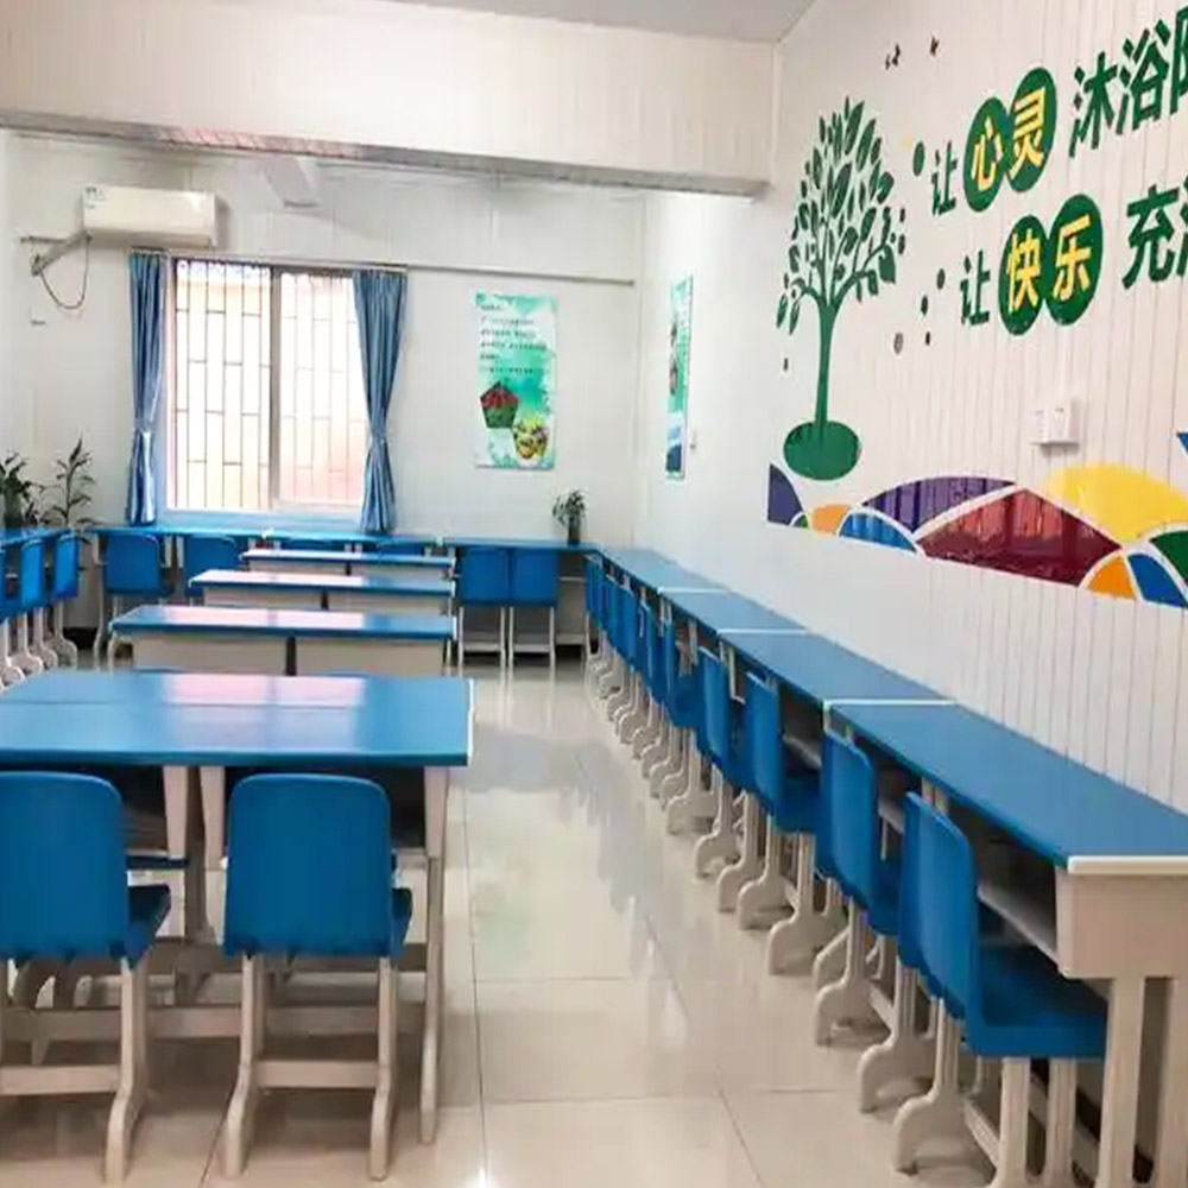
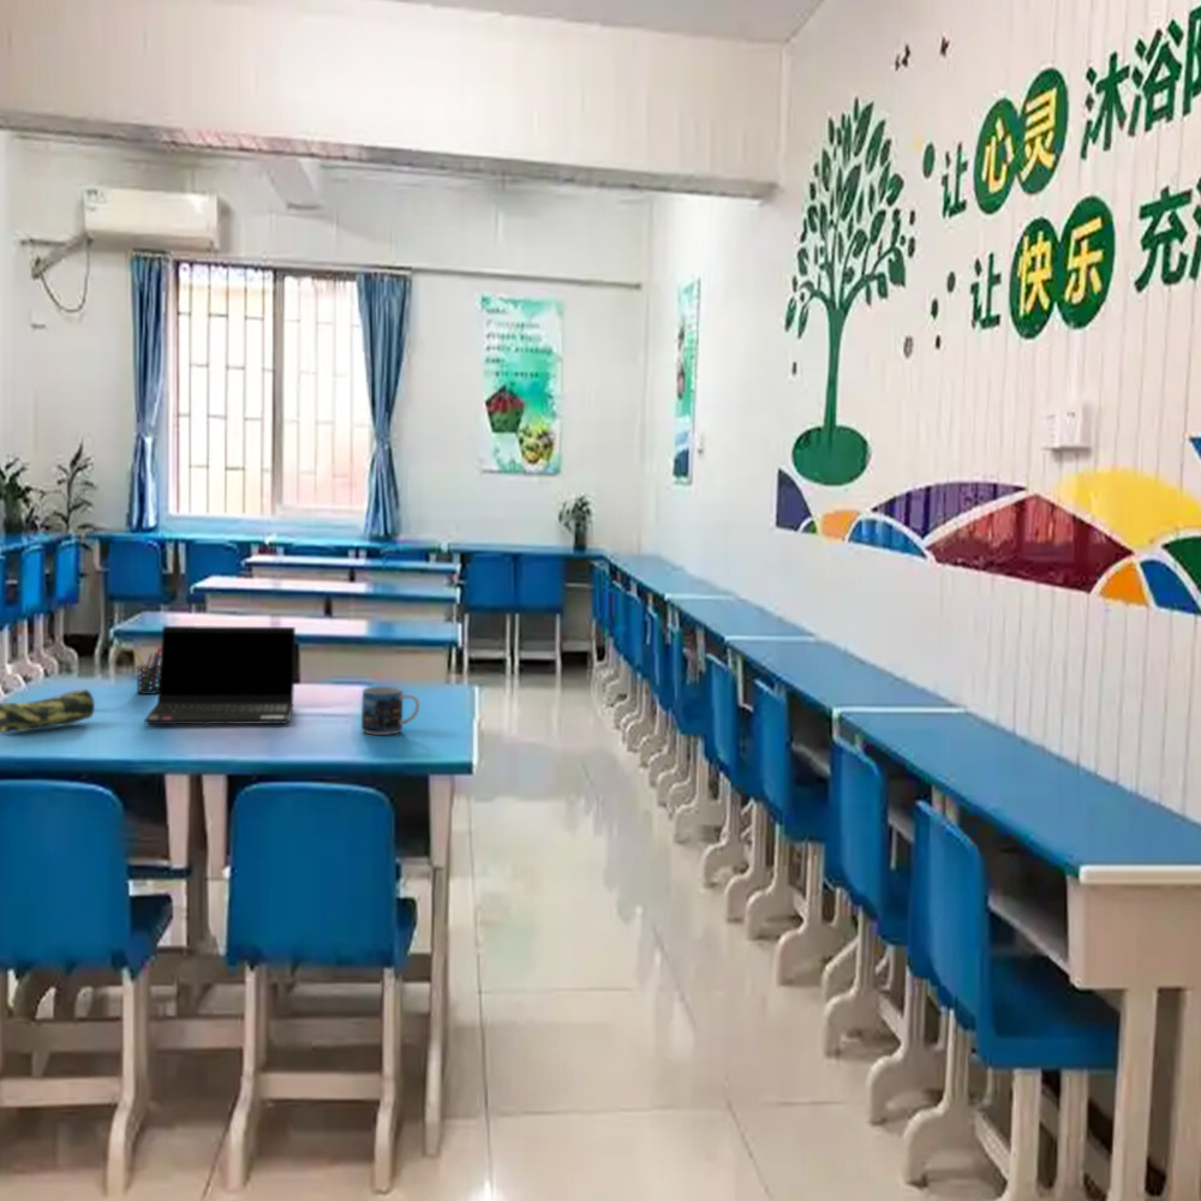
+ laptop computer (223, 674)
+ pen holder (150, 669)
+ mug (390, 711)
+ pencil case (42, 711)
